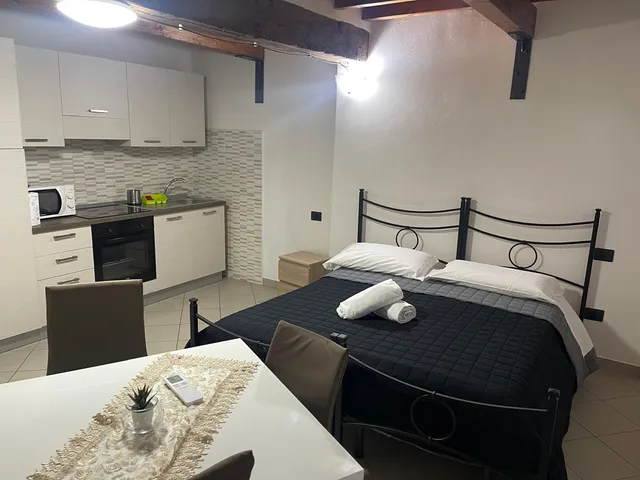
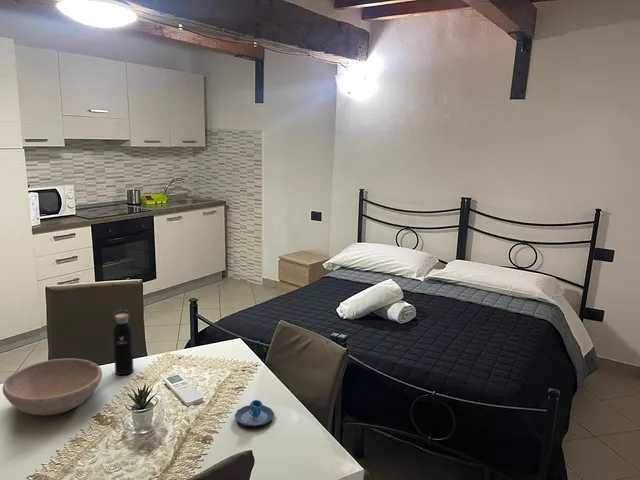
+ bowl (55, 390)
+ mug (254, 409)
+ water bottle (123, 340)
